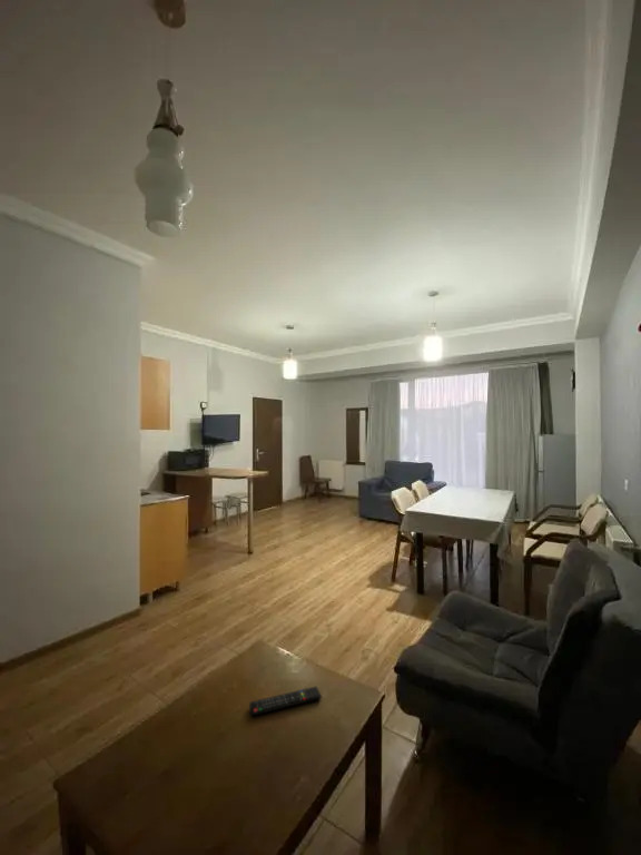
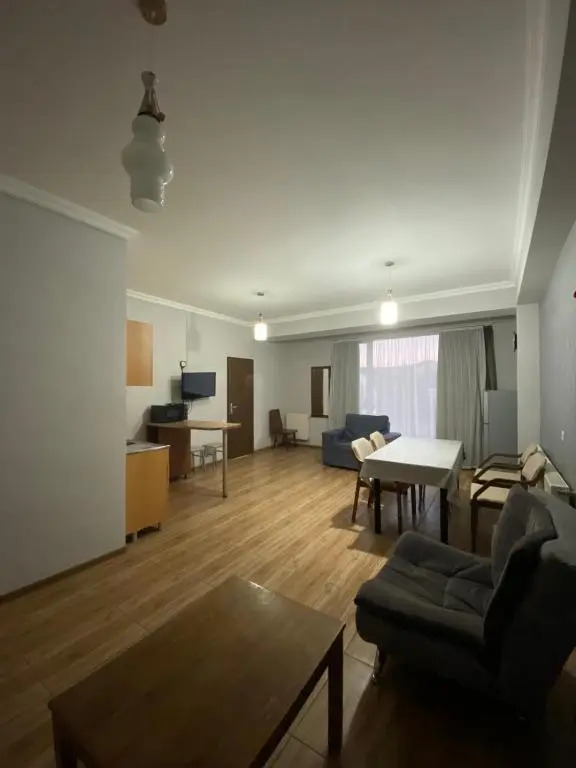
- remote control (285, 700)
